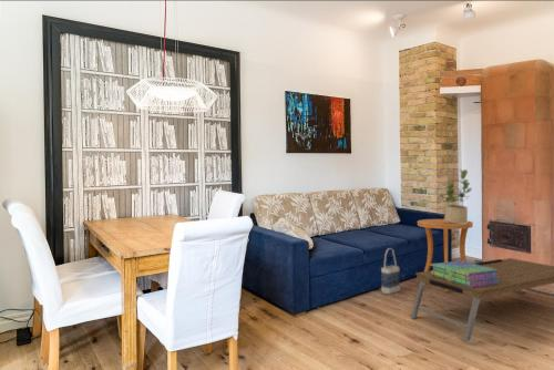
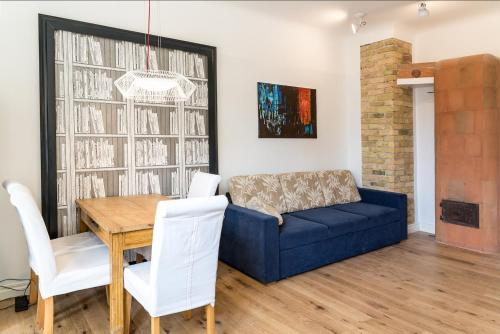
- bag (390, 269)
- potted plant (452, 195)
- stack of books (463, 270)
- side table (444, 253)
- coffee table (497, 291)
